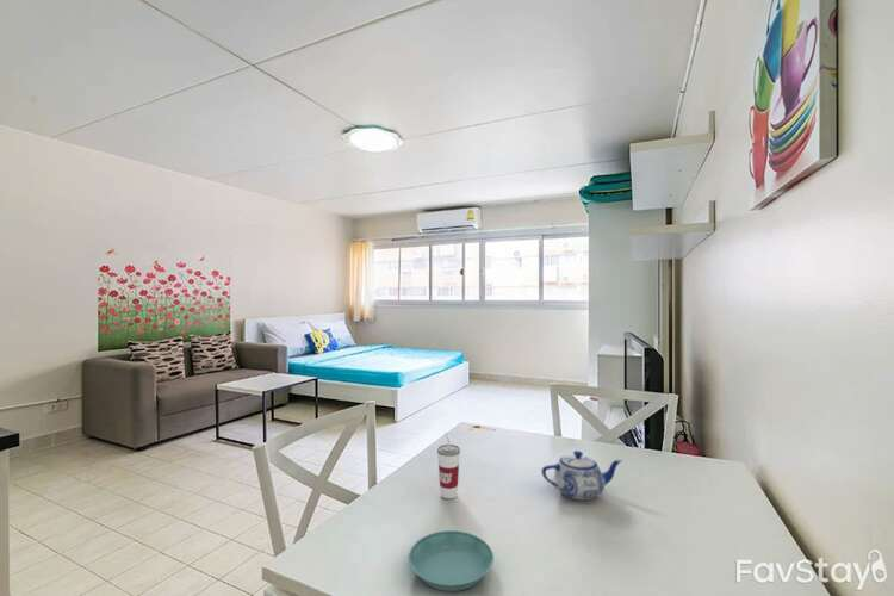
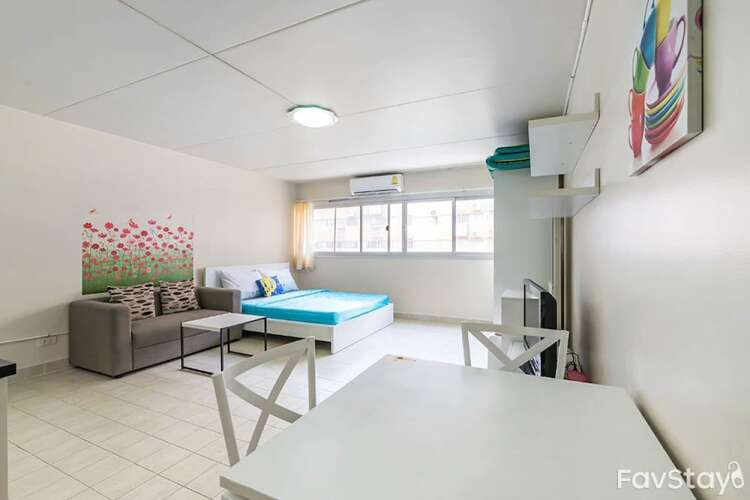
- cup (448, 462)
- teapot (582, 472)
- saucer (451, 561)
